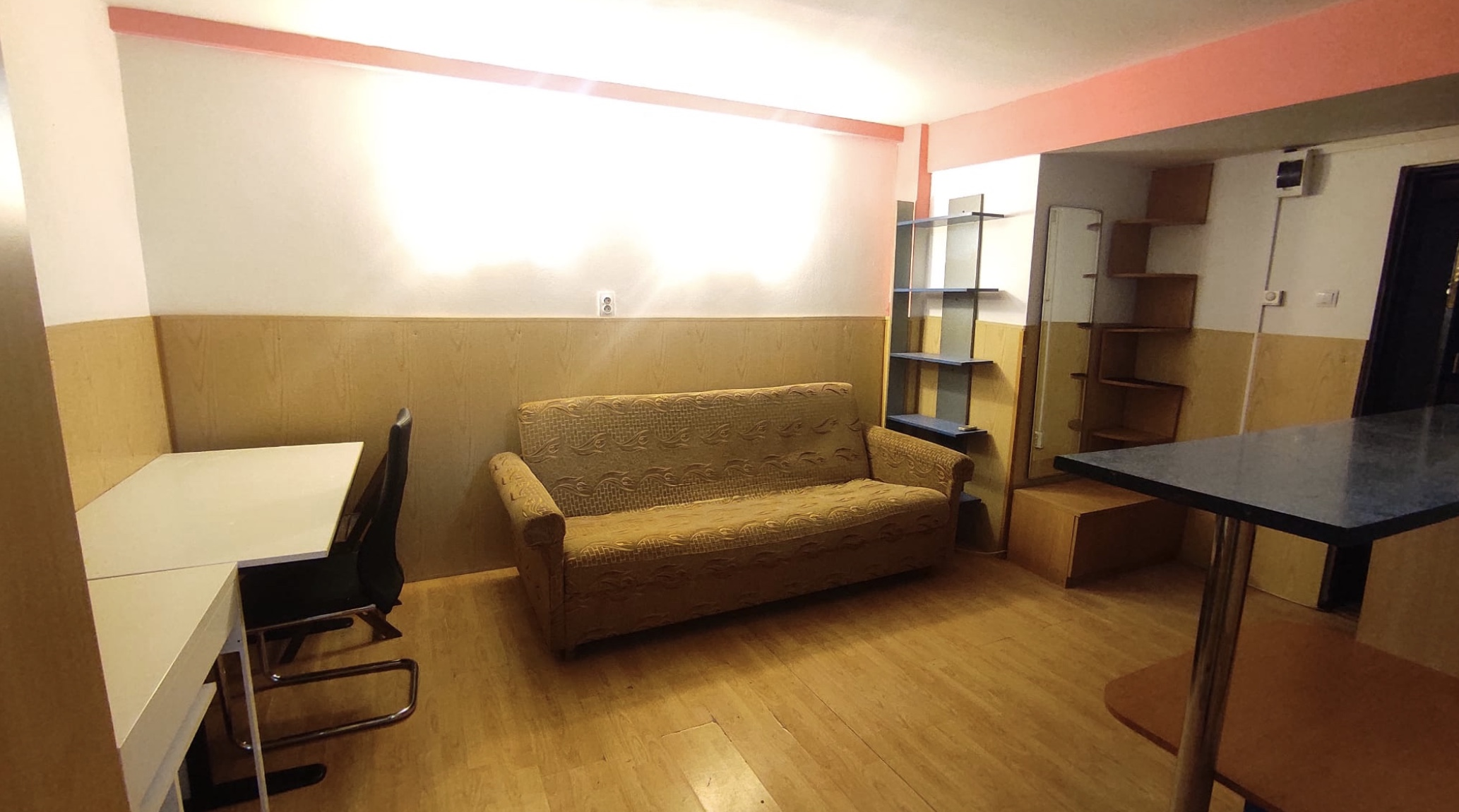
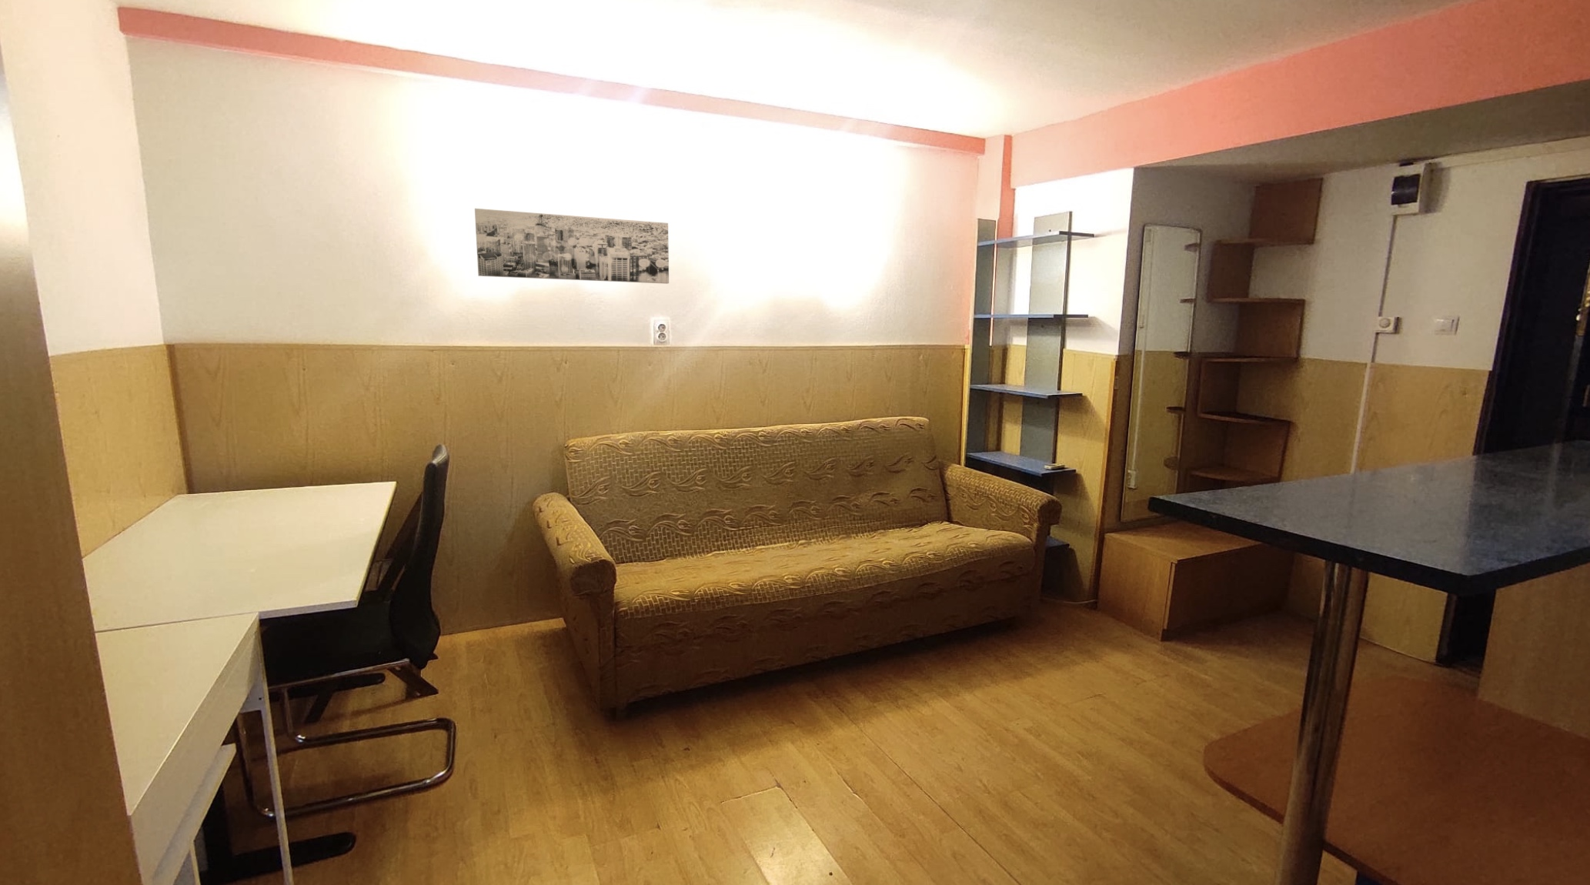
+ wall art (578, 247)
